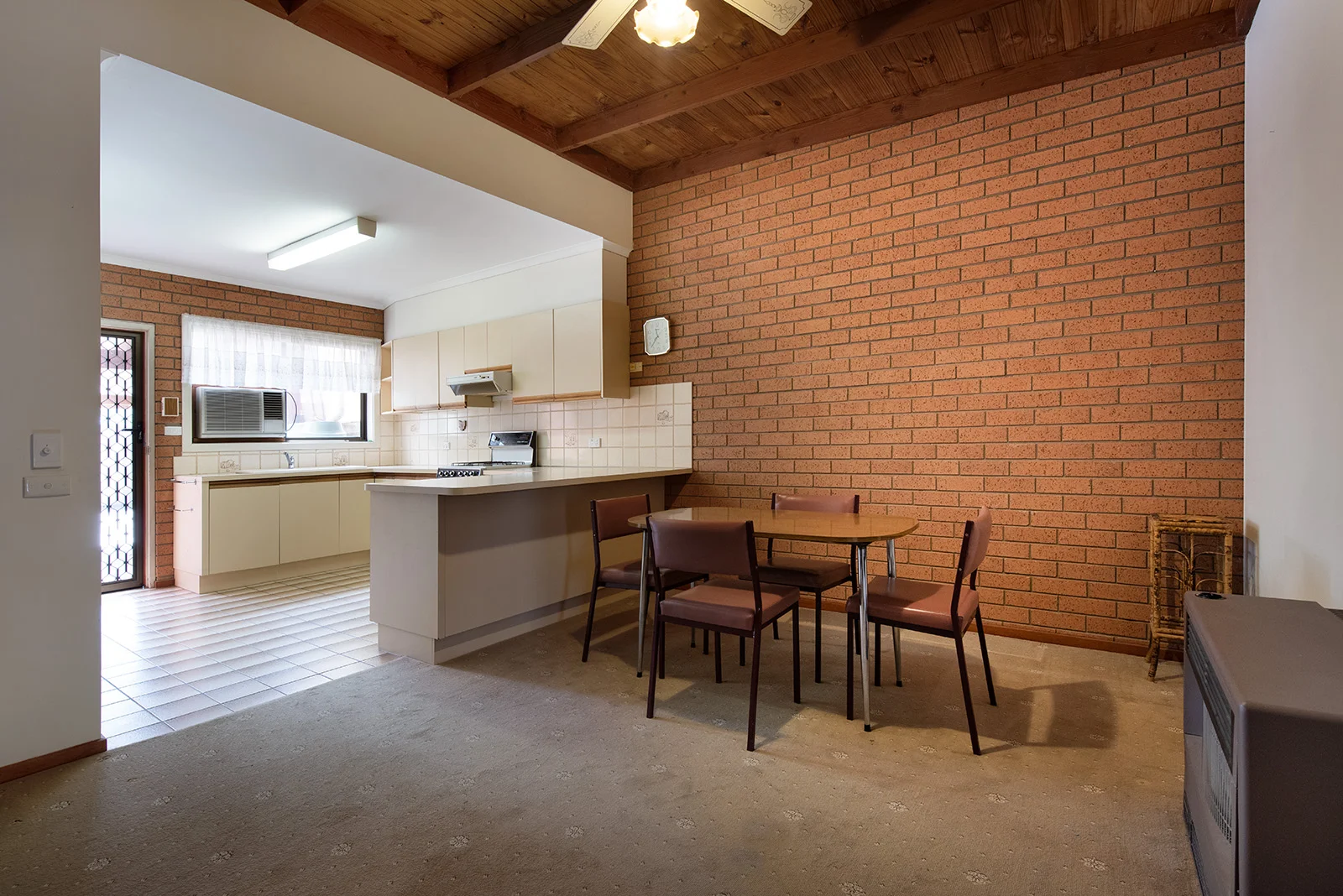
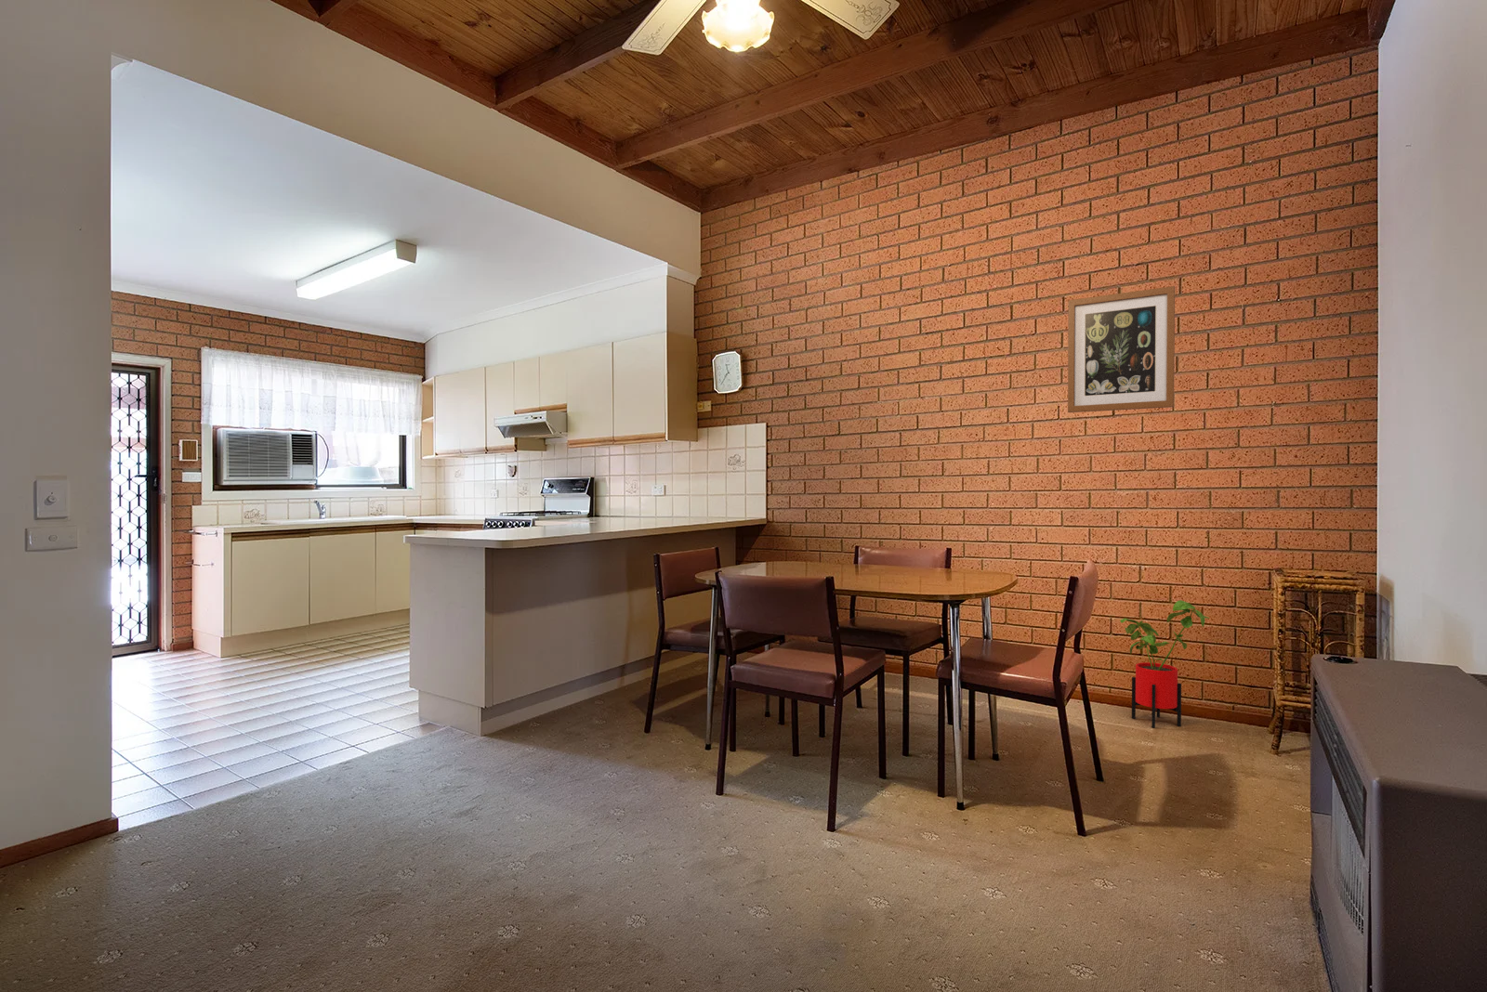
+ house plant (1160, 660)
+ wall art (1119, 351)
